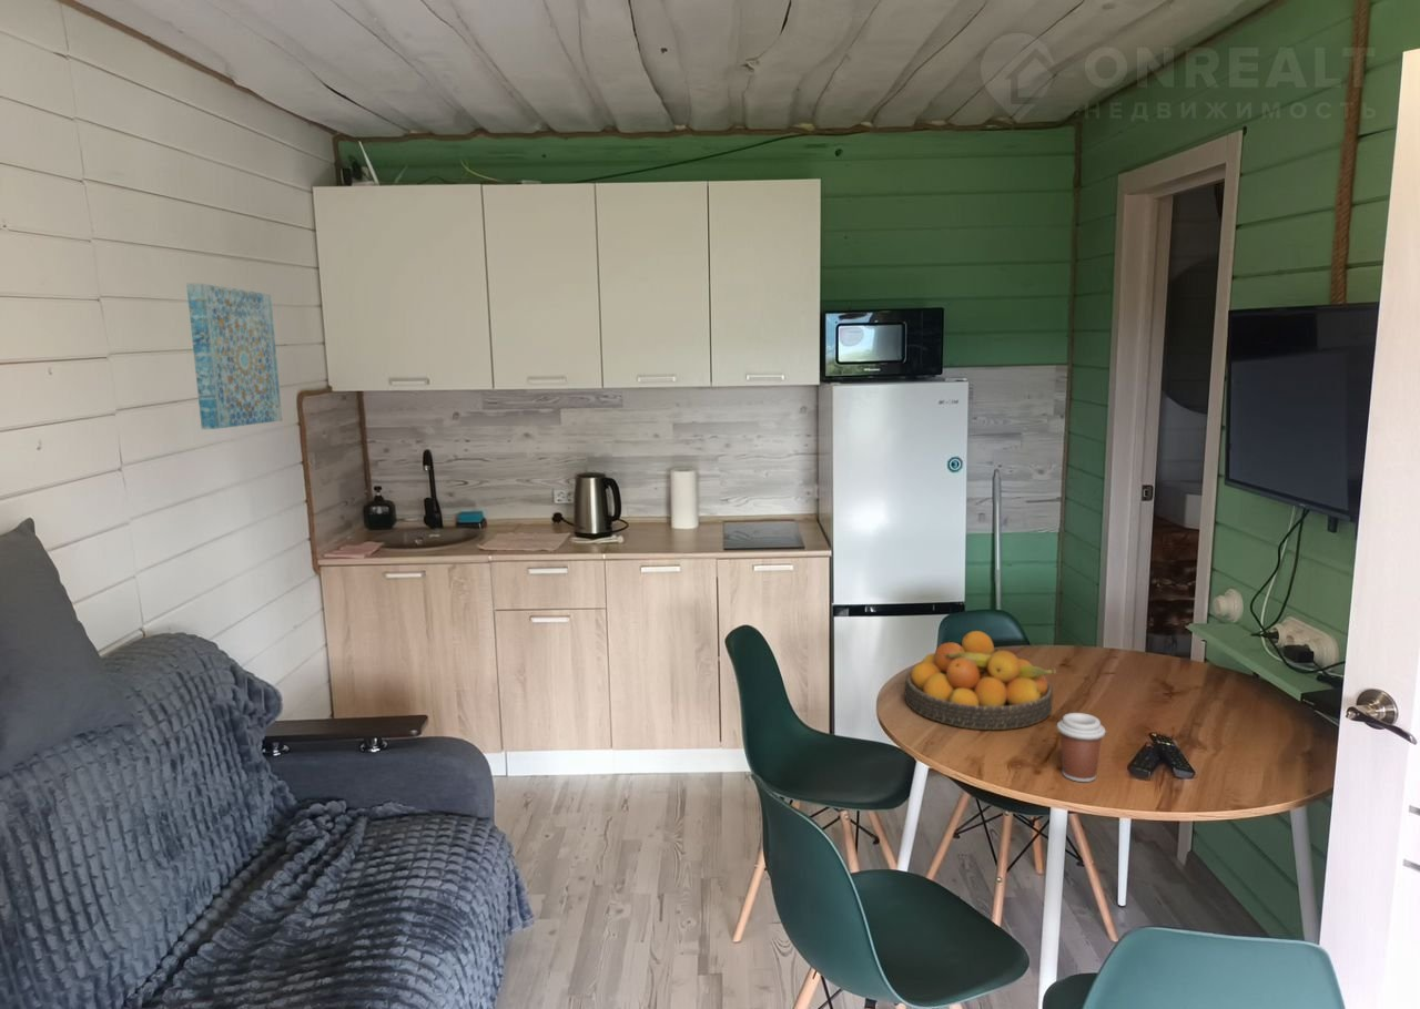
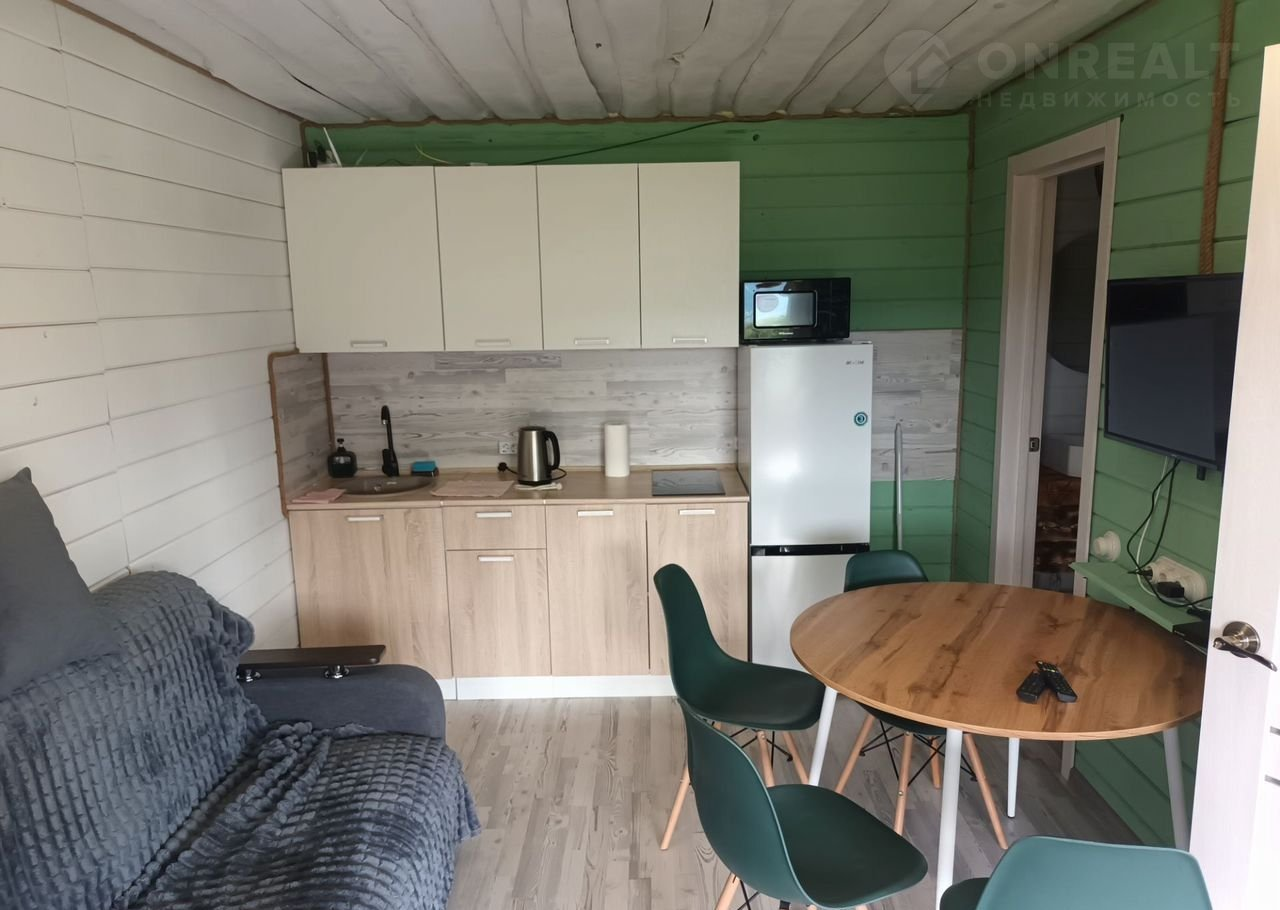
- coffee cup (1079, 746)
- fruit bowl (977, 673)
- wall art (237, 357)
